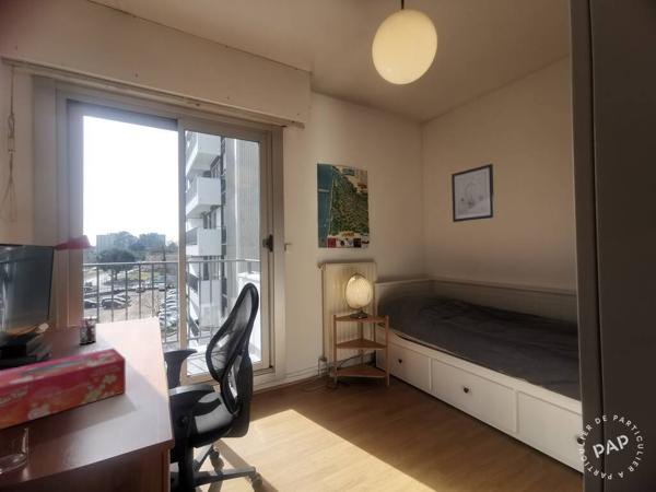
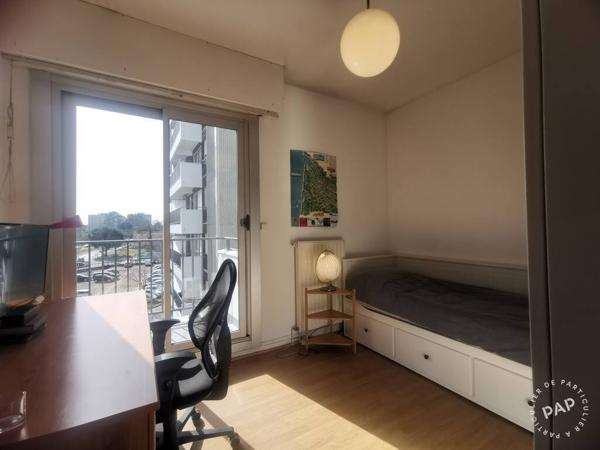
- pen holder (90, 328)
- tissue box (58, 384)
- wall art (471, 195)
